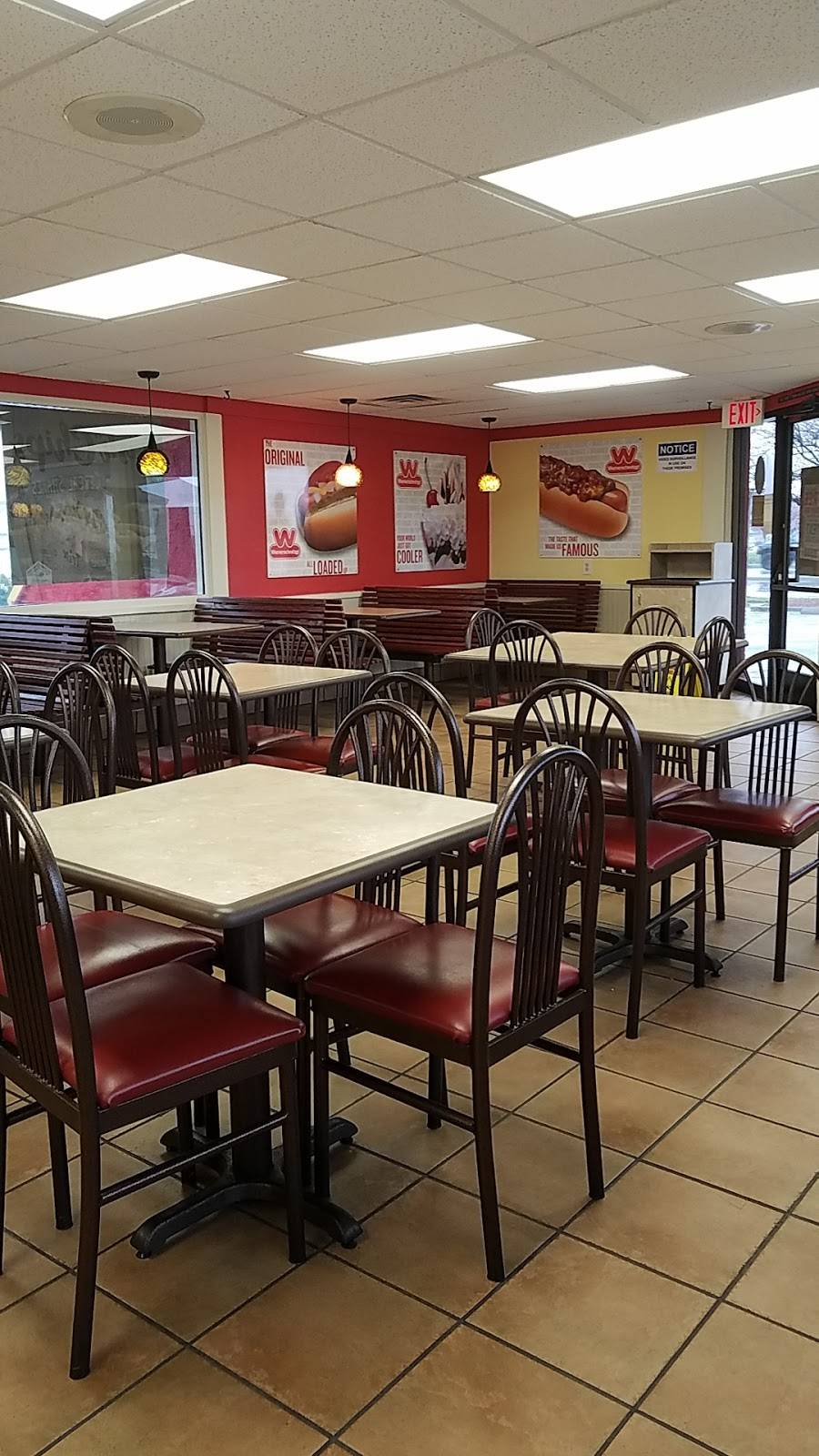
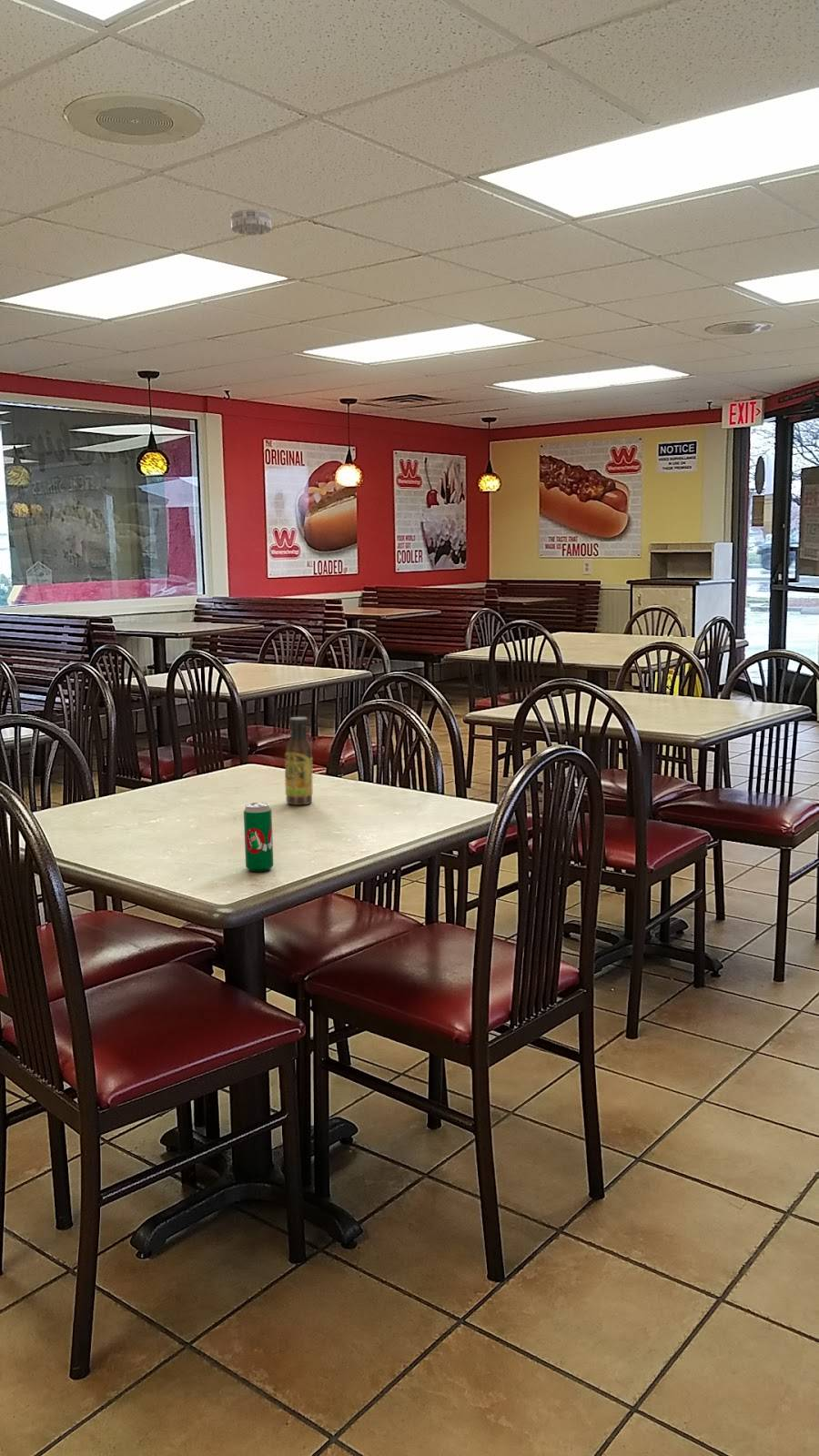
+ soda can (258, 836)
+ sauce bottle (298, 760)
+ smoke detector (250, 221)
